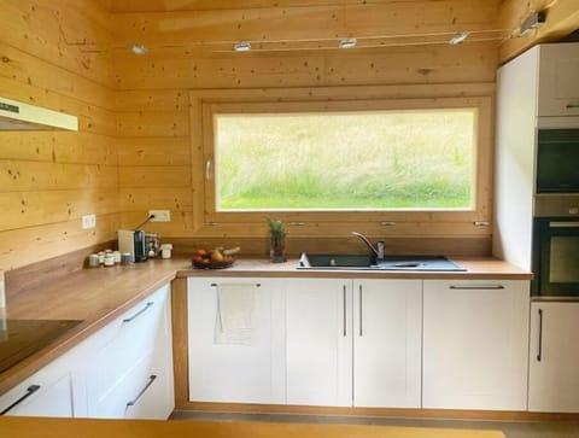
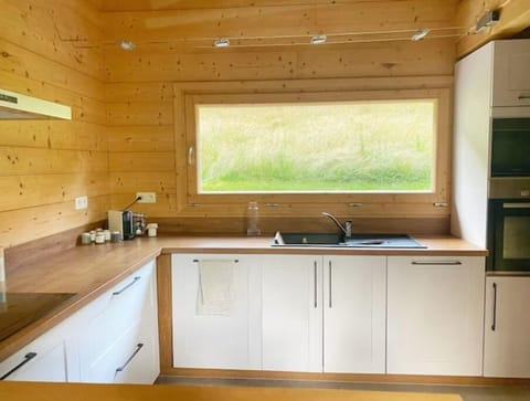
- fruit bowl (214, 256)
- potted plant (276, 238)
